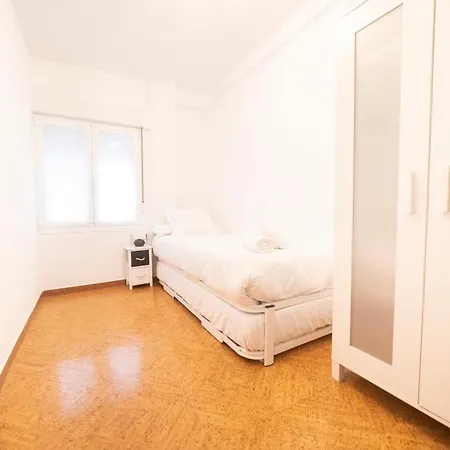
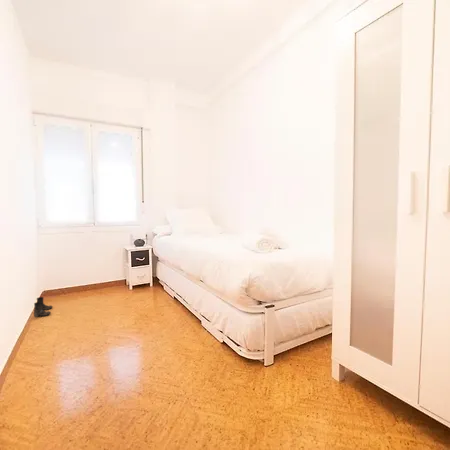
+ boots (43, 306)
